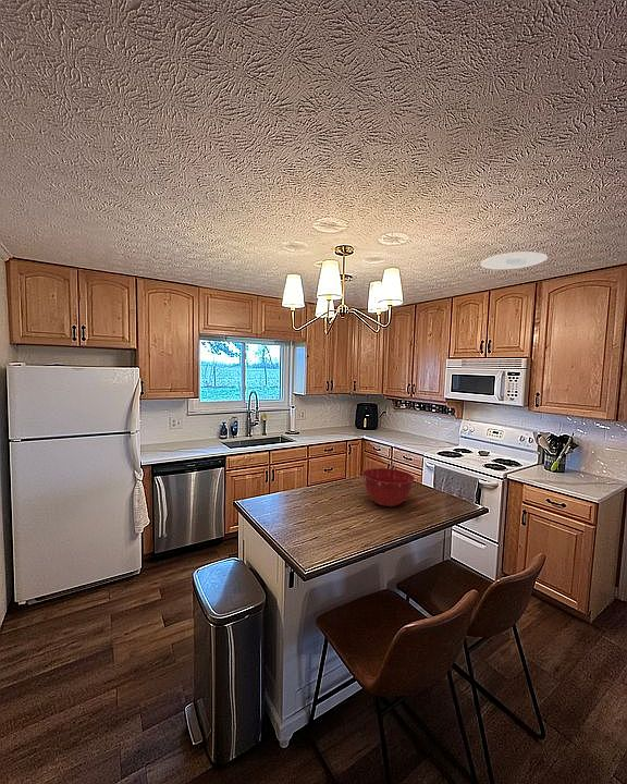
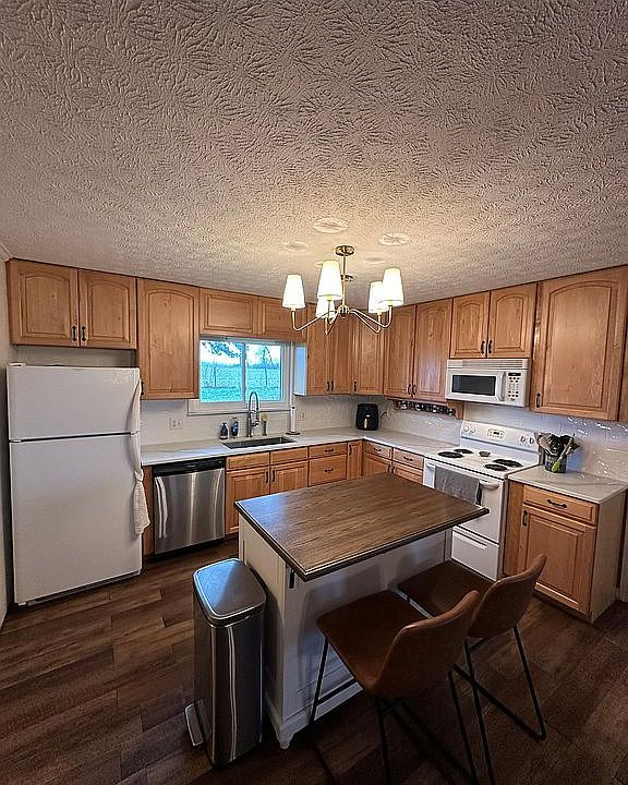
- mixing bowl (388, 488)
- recessed light (513, 258)
